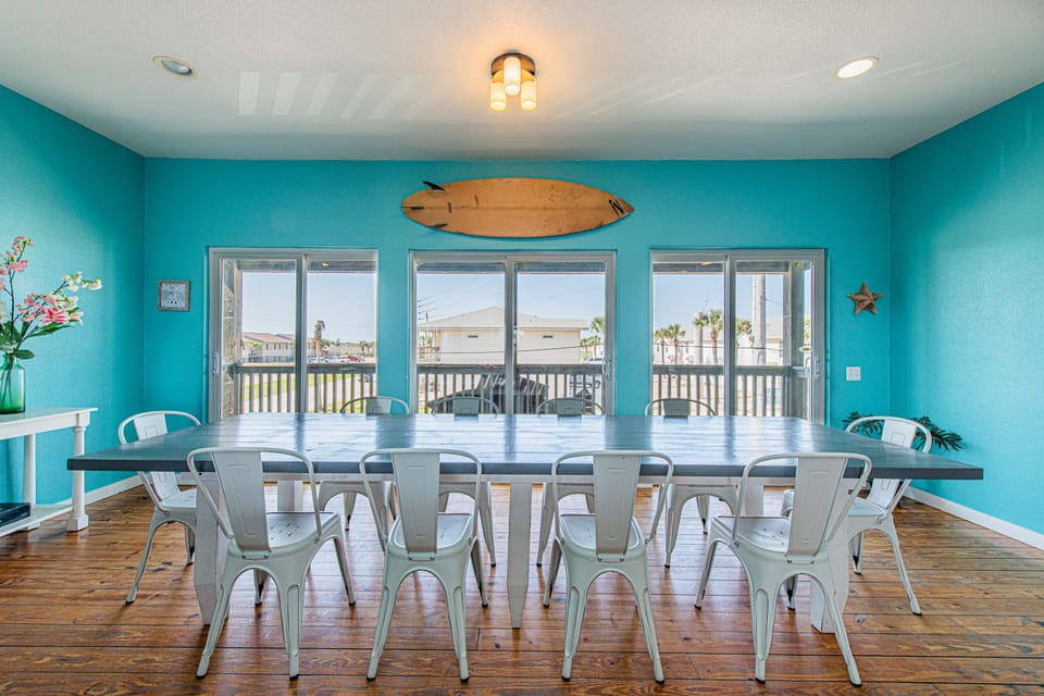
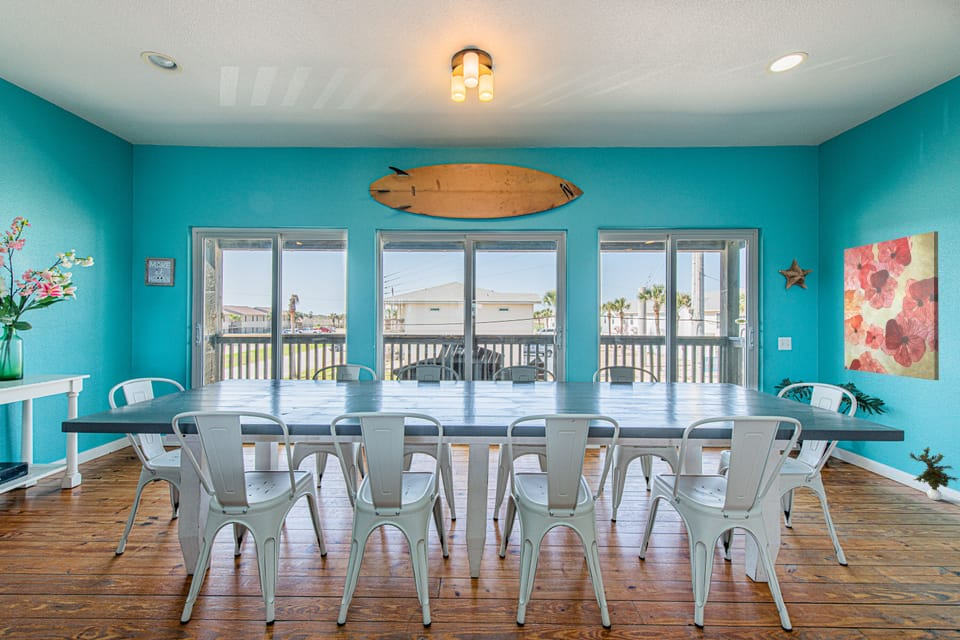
+ potted plant (930, 473)
+ wall art (886, 307)
